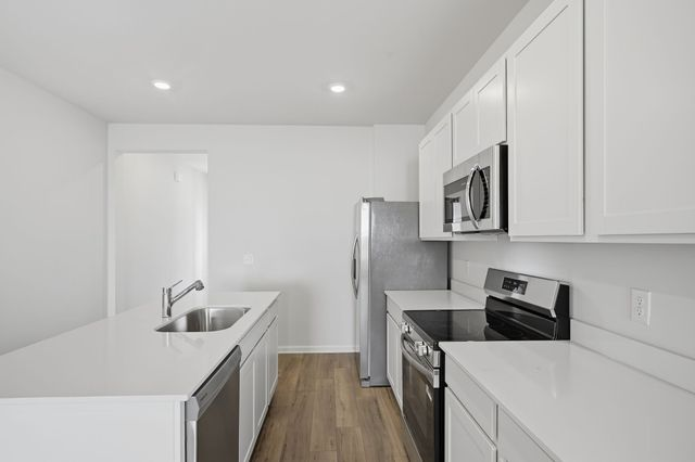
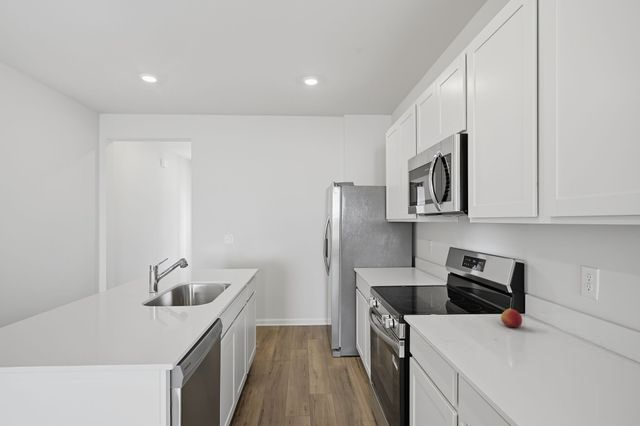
+ apple (511, 317)
